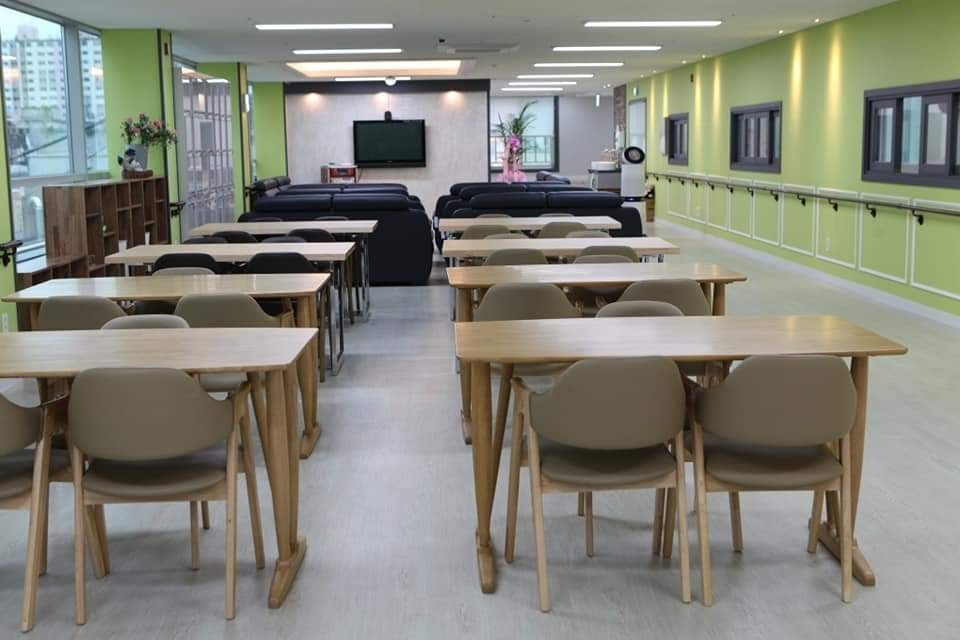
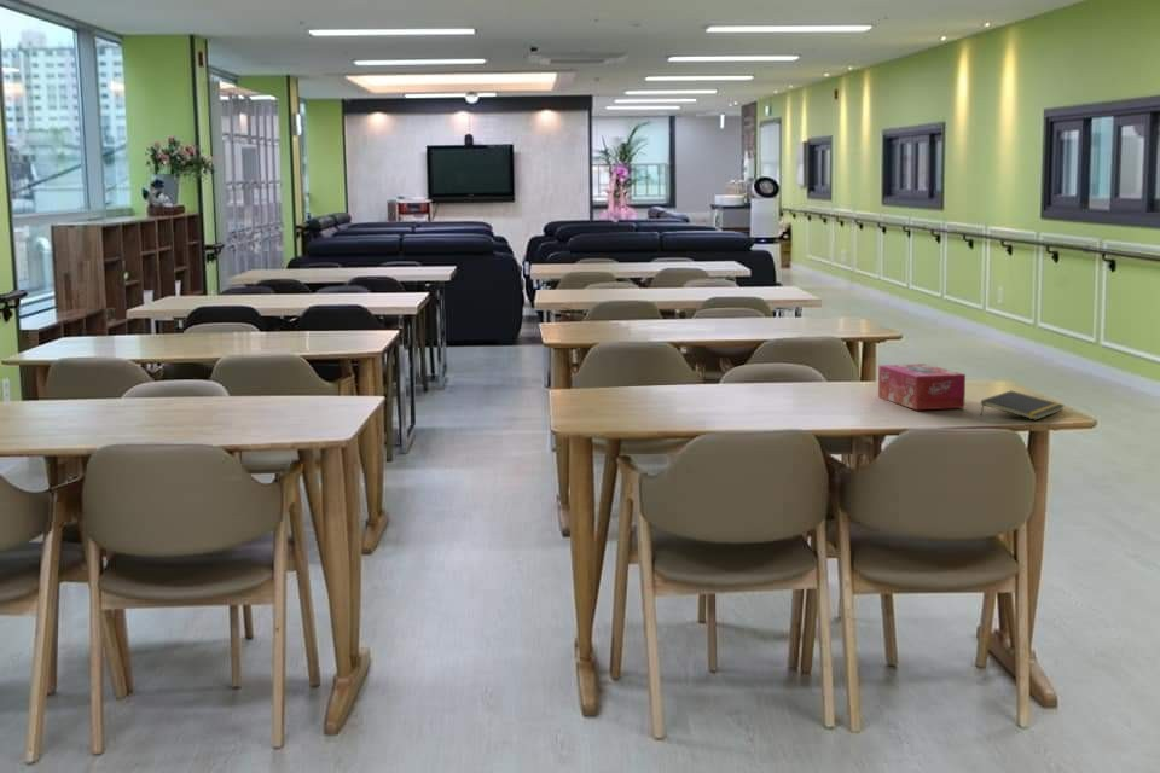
+ tissue box (920, 385)
+ notepad (1022, 405)
